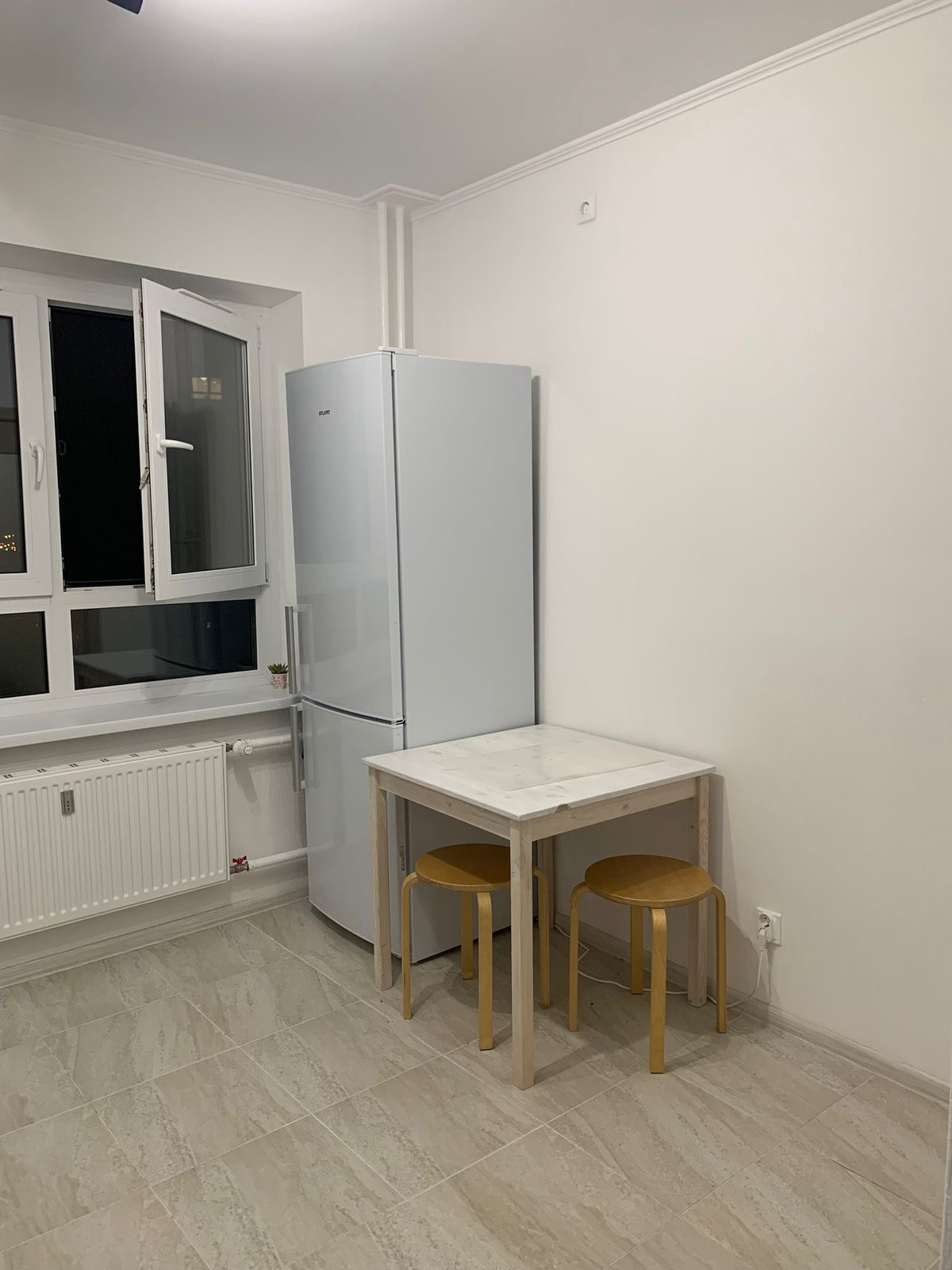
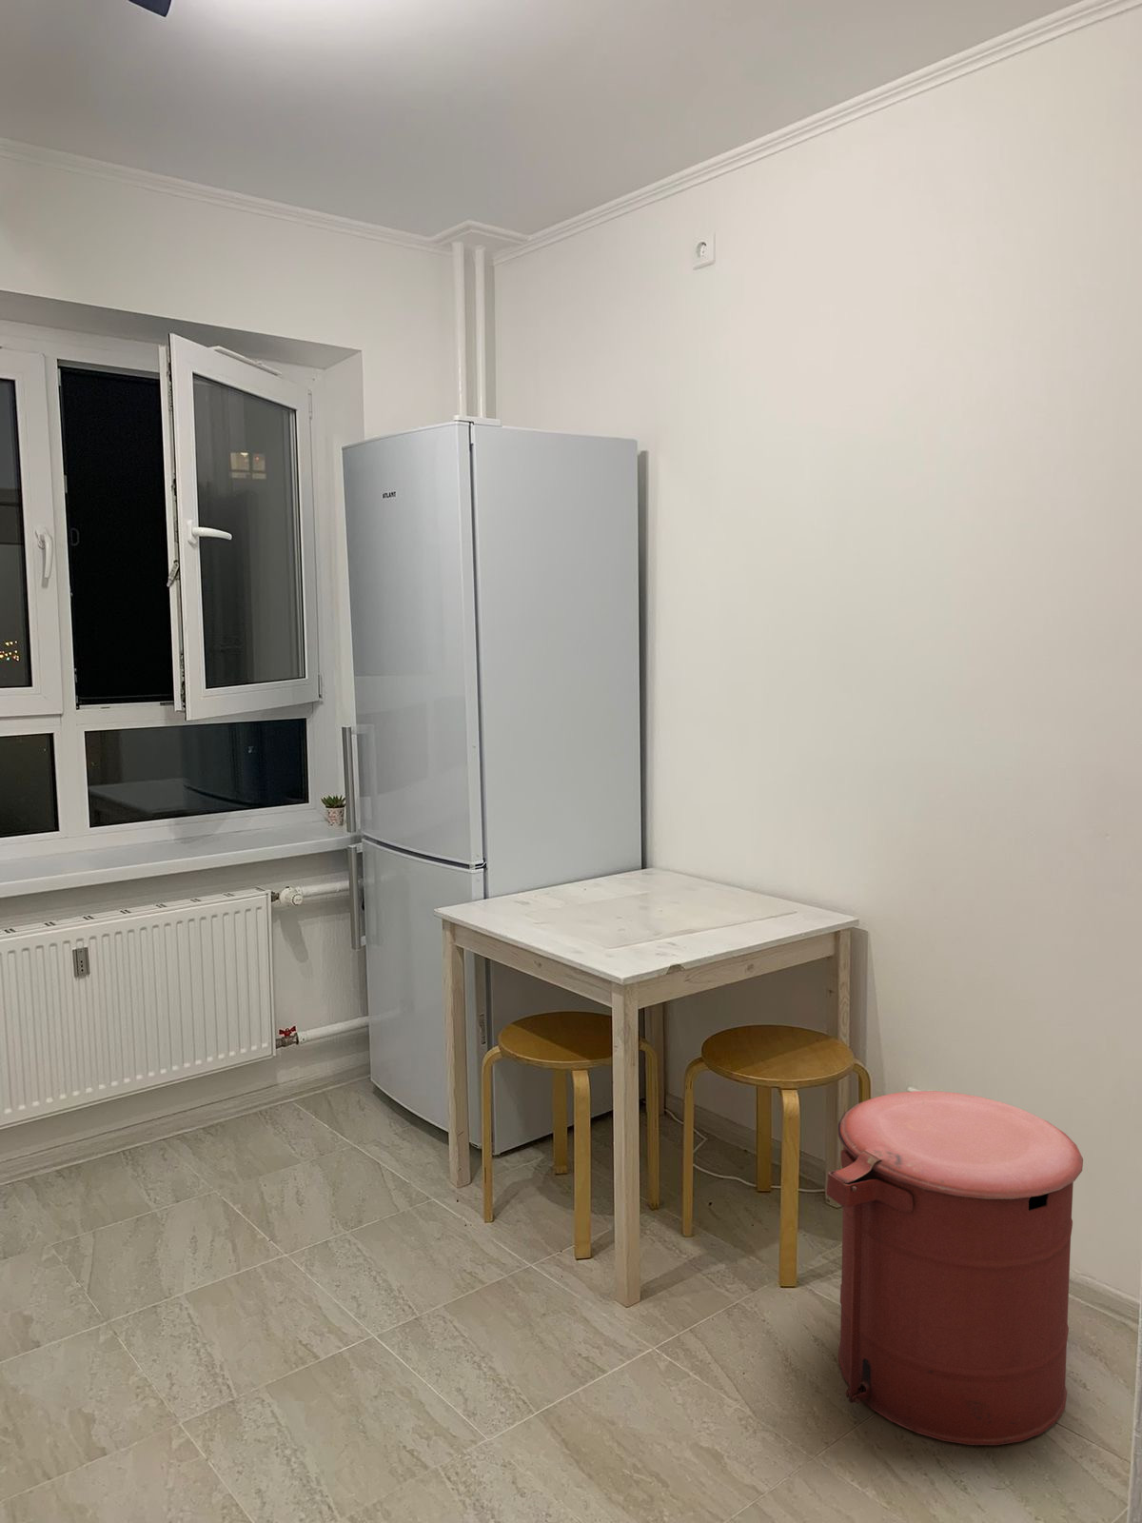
+ trash can (954, 1251)
